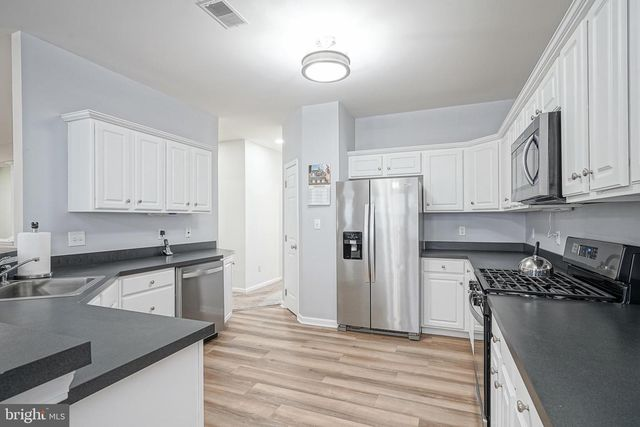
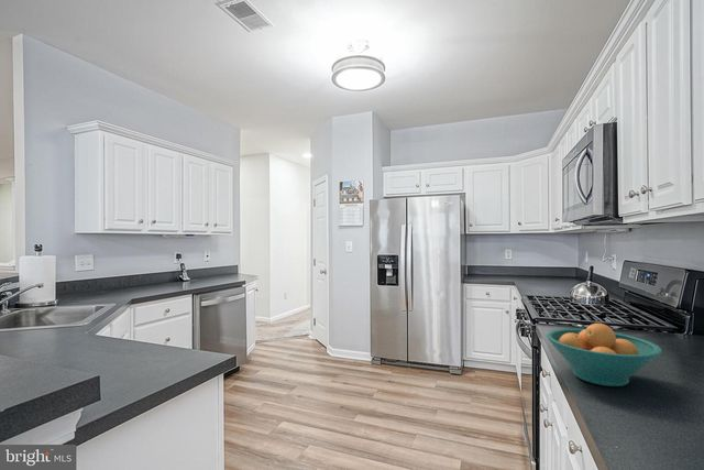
+ fruit bowl (600, 350)
